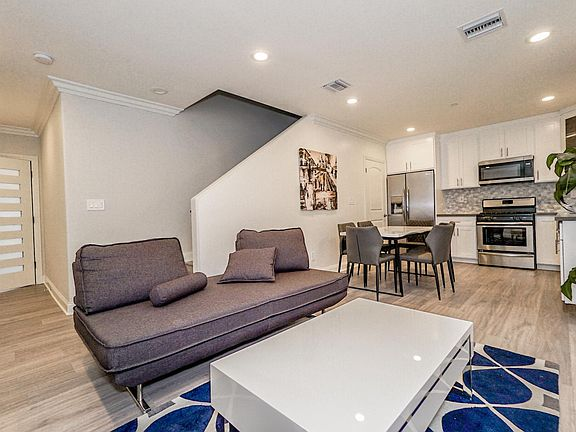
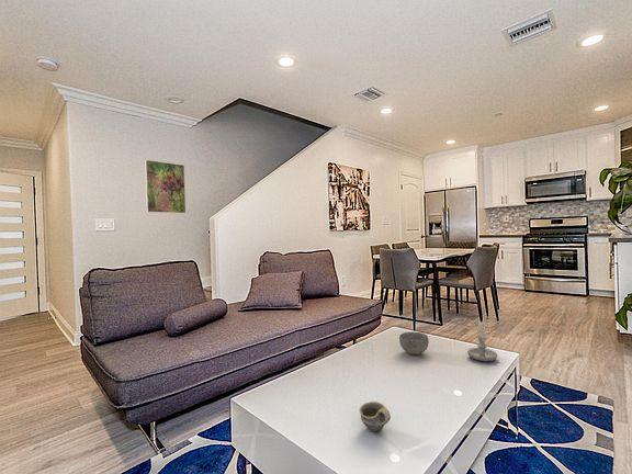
+ candle (482, 339)
+ bowl (414, 343)
+ cup (374, 417)
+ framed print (166, 188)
